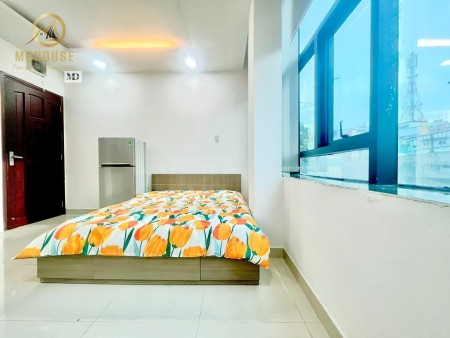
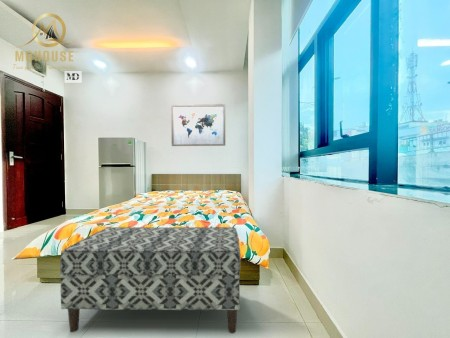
+ wall art (198, 125)
+ bench (162, 273)
